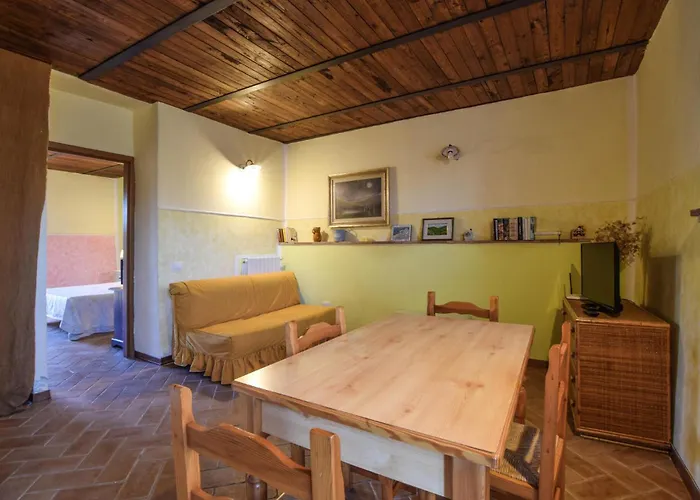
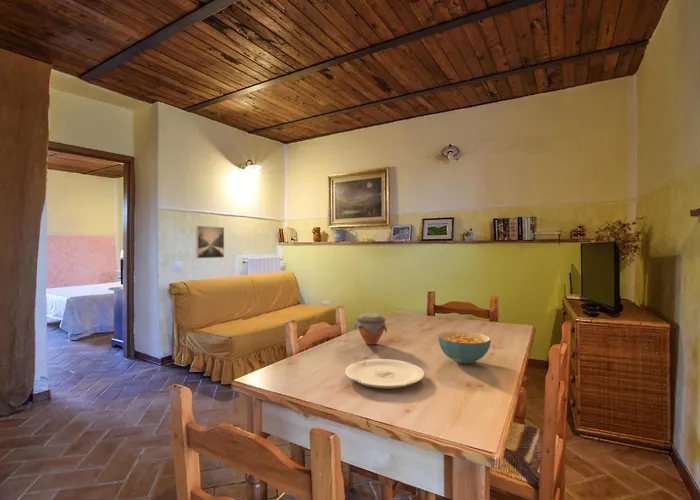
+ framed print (210, 242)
+ cereal bowl (463, 349)
+ plate (384, 374)
+ jar (371, 328)
